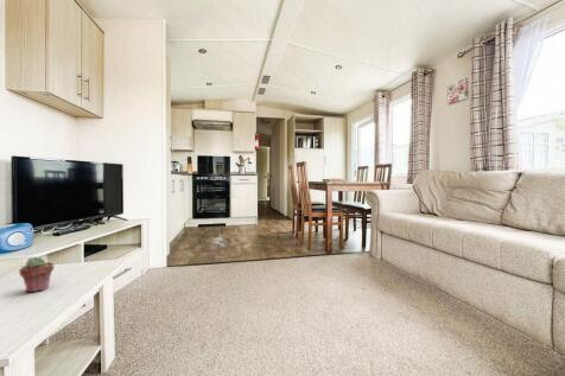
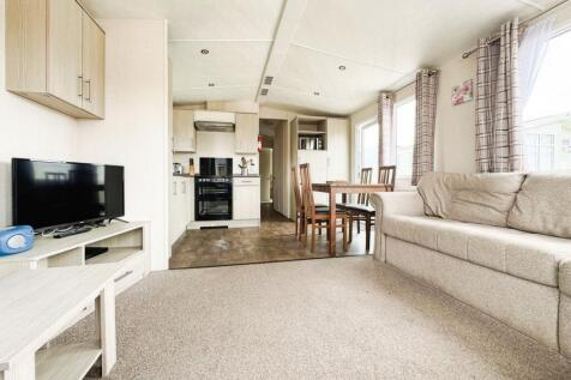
- potted succulent (37, 273)
